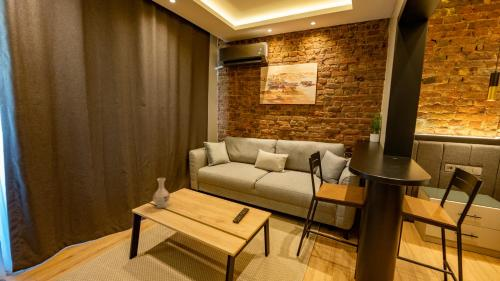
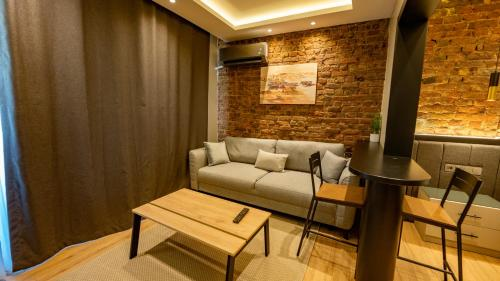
- vase (161, 192)
